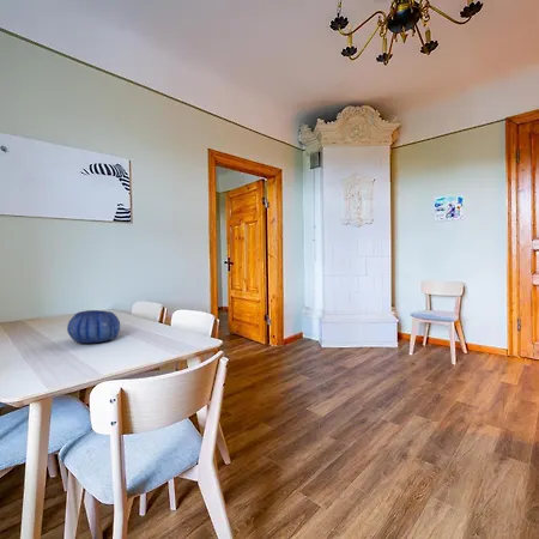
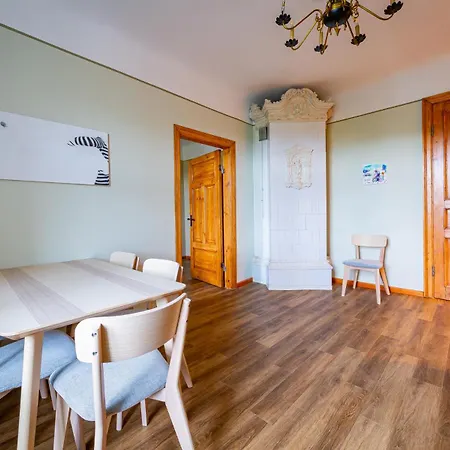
- decorative bowl (95, 325)
